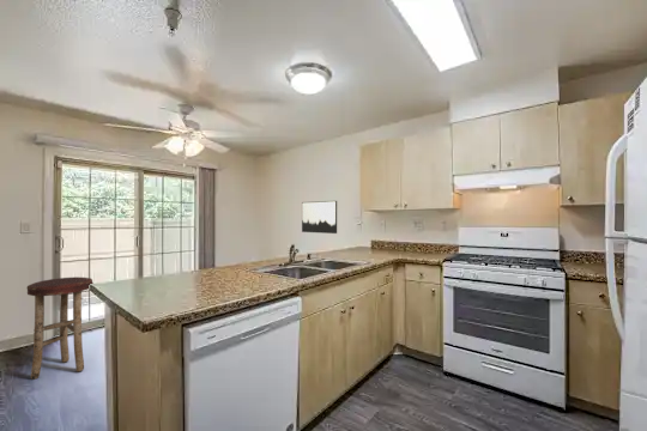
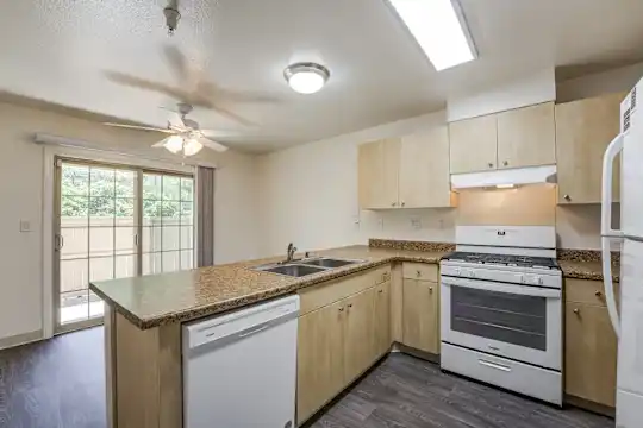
- stool (61, 324)
- wall art (318, 217)
